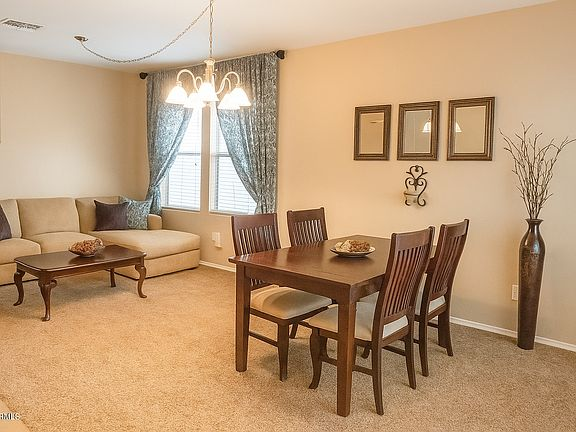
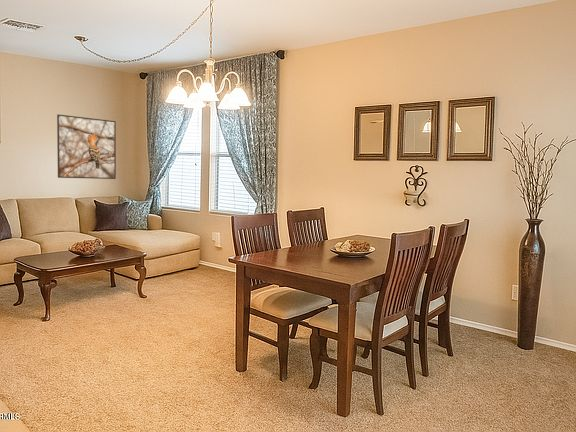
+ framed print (87, 148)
